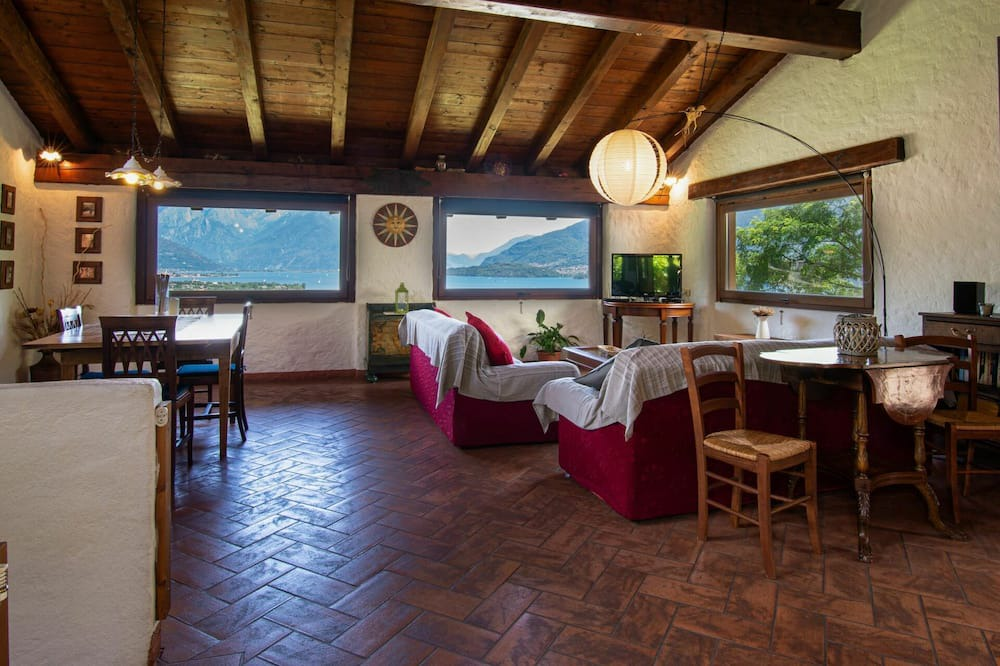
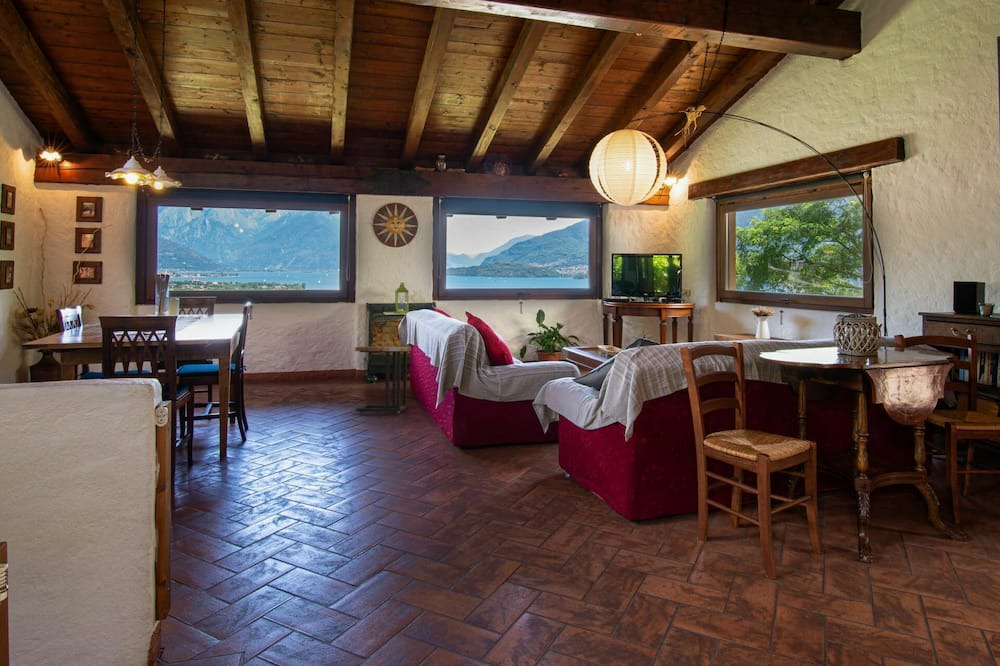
+ side table (386, 378)
